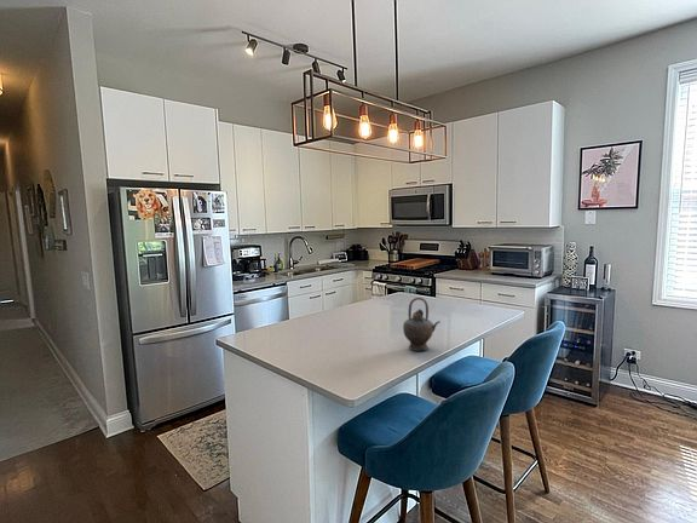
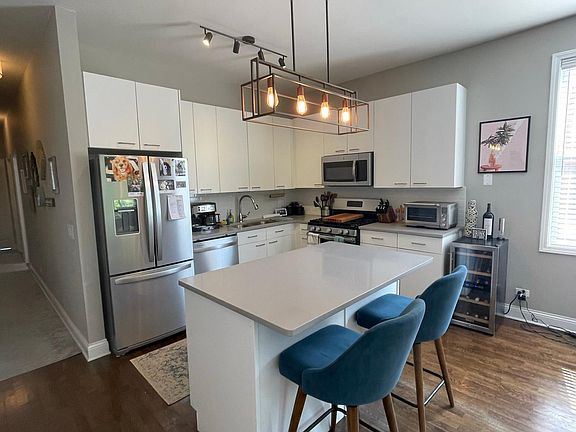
- teapot (421, 323)
